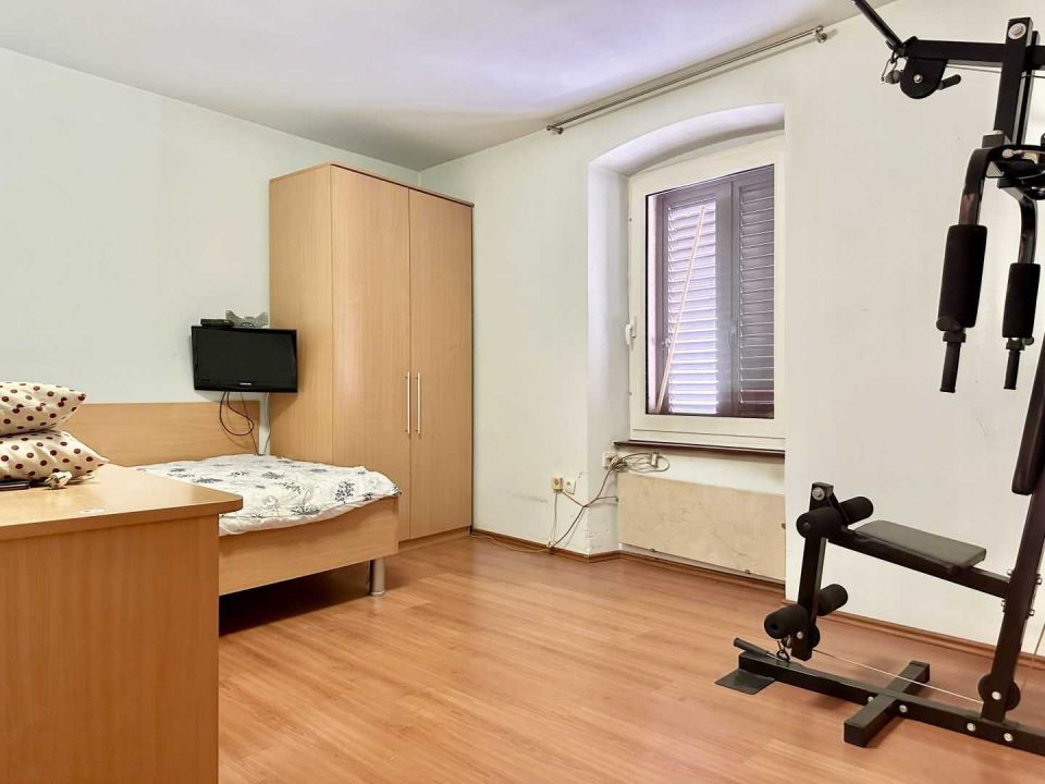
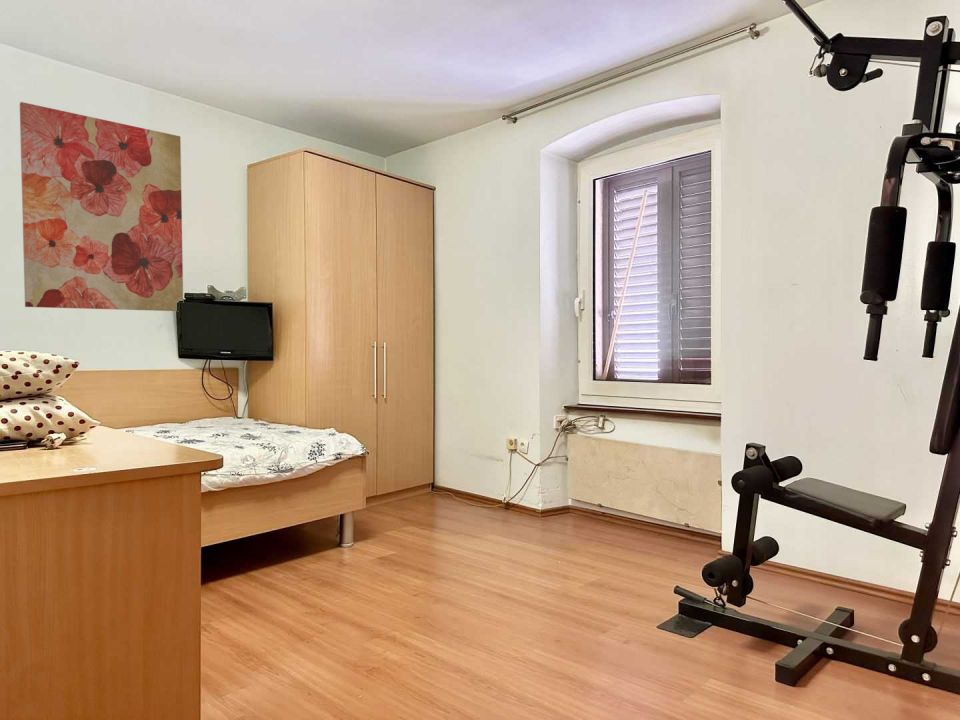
+ wall art (108, 215)
